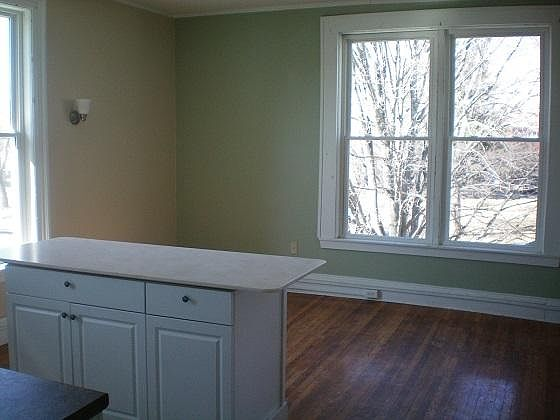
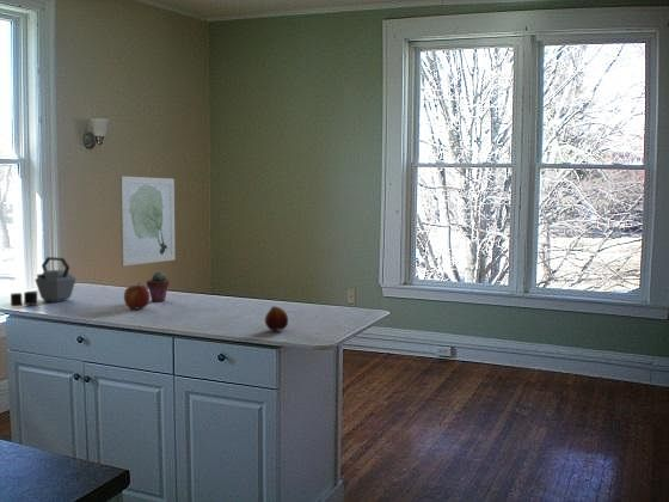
+ wall art (148, 220)
+ apple (136, 295)
+ fruit (276, 318)
+ potted succulent (158, 286)
+ kettle (41, 280)
